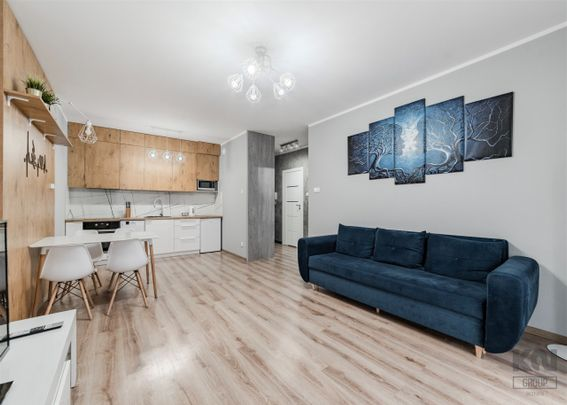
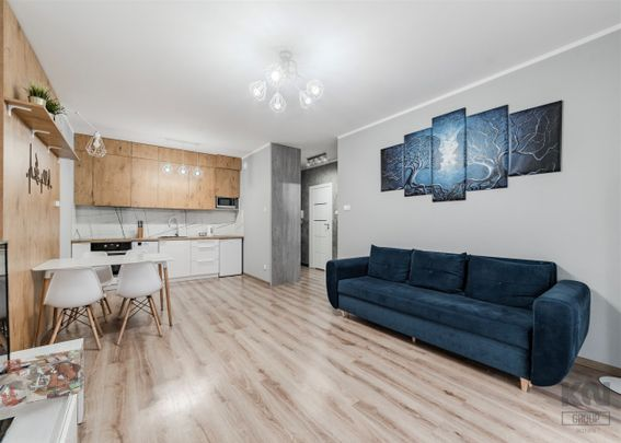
+ book (41, 376)
